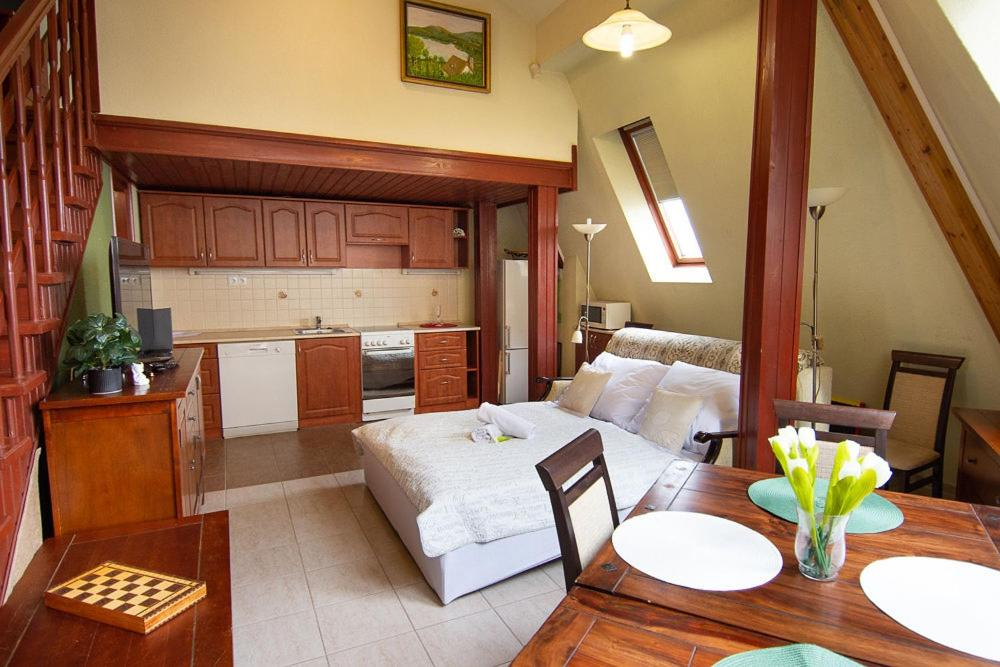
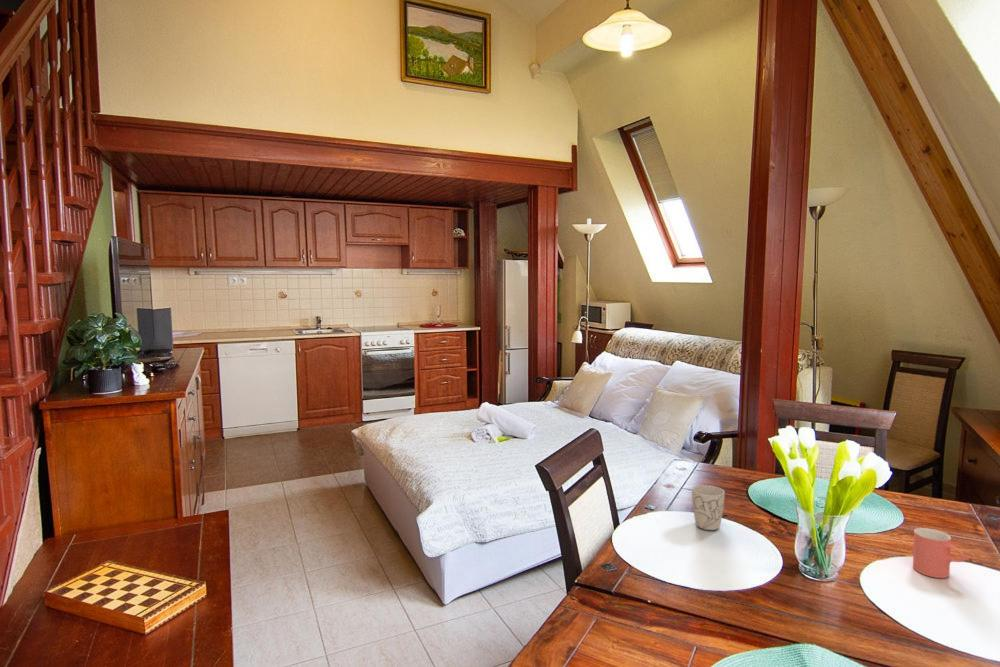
+ cup (939, 555)
+ mug (710, 506)
